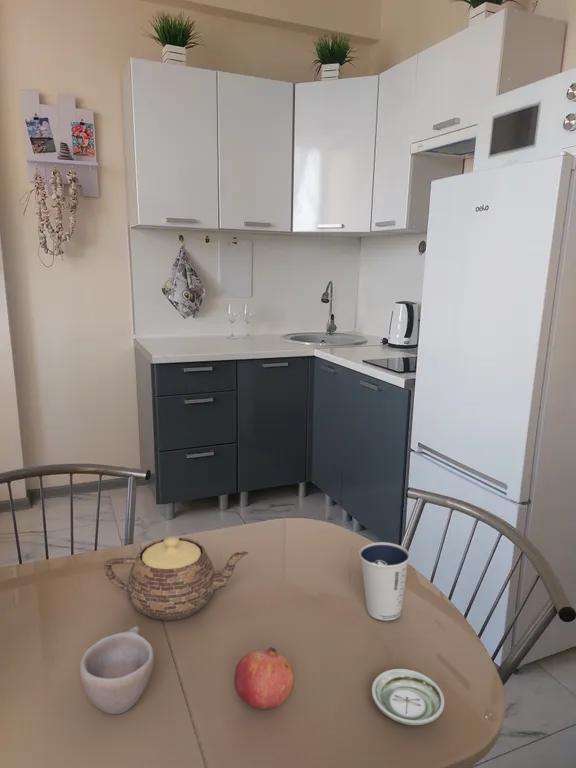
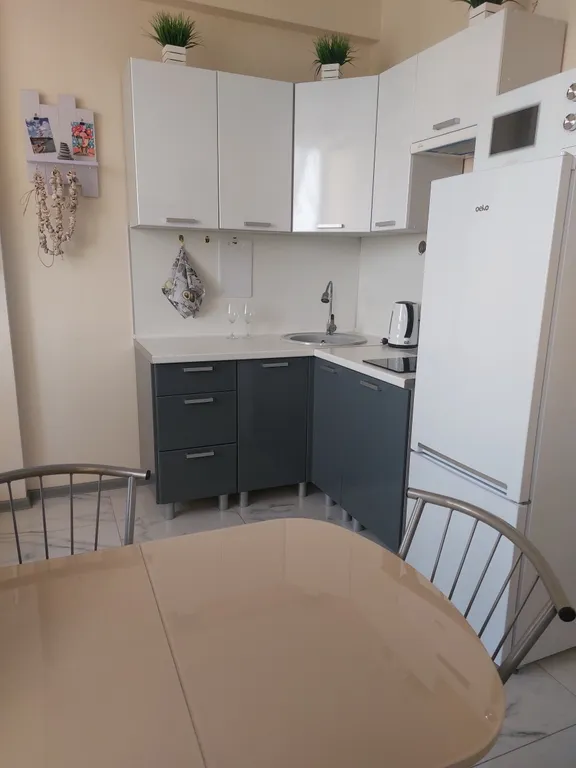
- pomegranate (263, 678)
- dixie cup (382, 581)
- teapot (176, 571)
- saucer (407, 700)
- cup (121, 671)
